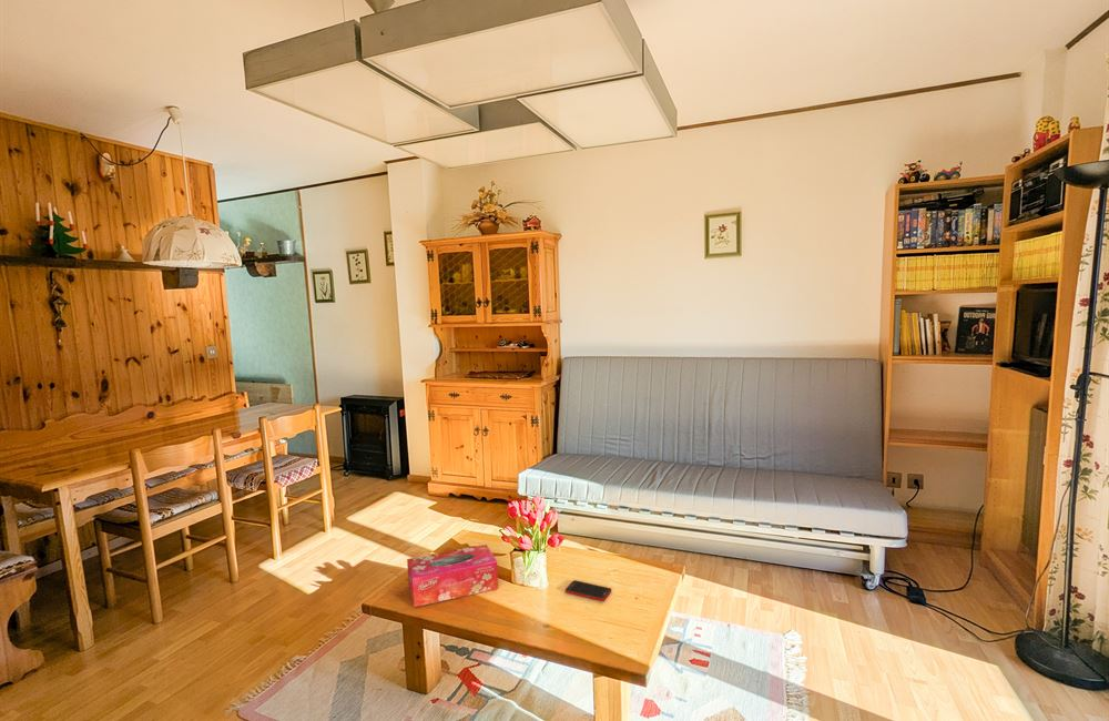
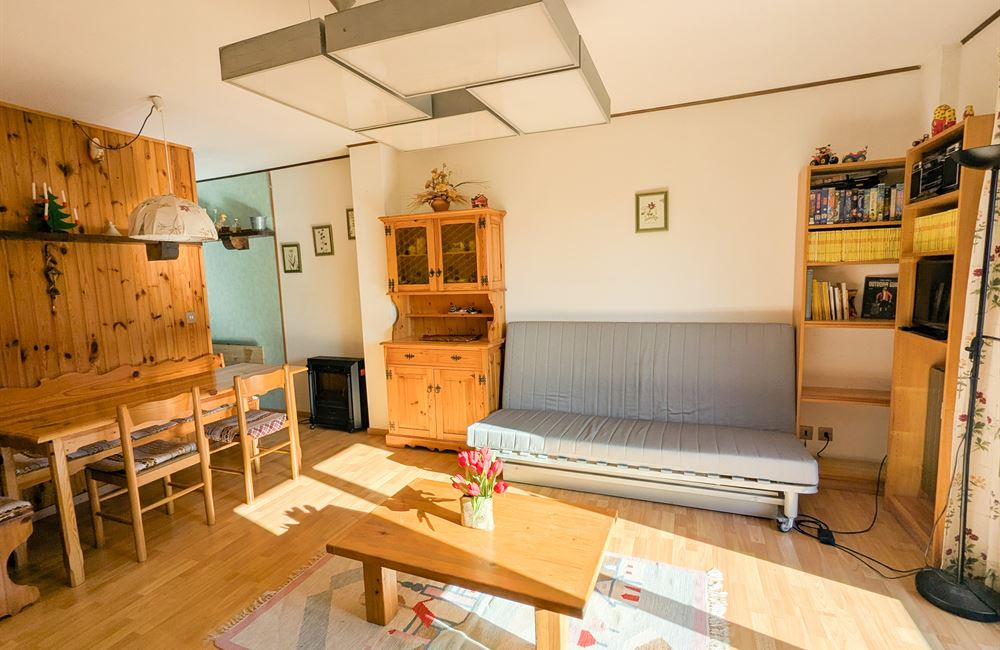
- cell phone (588, 590)
- tissue box (451, 573)
